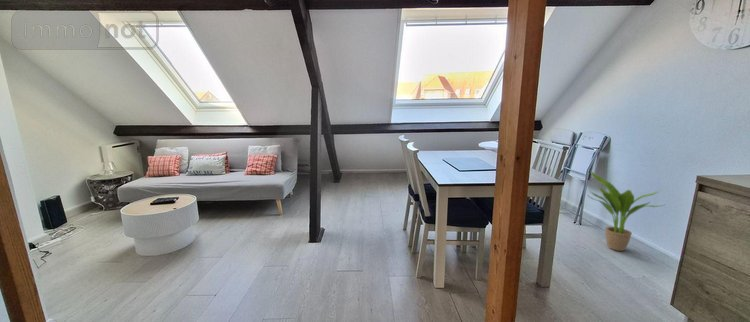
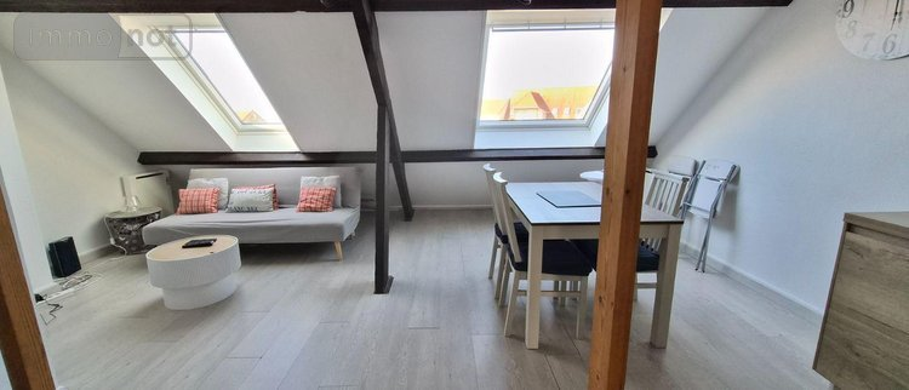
- potted plant (616, 213)
